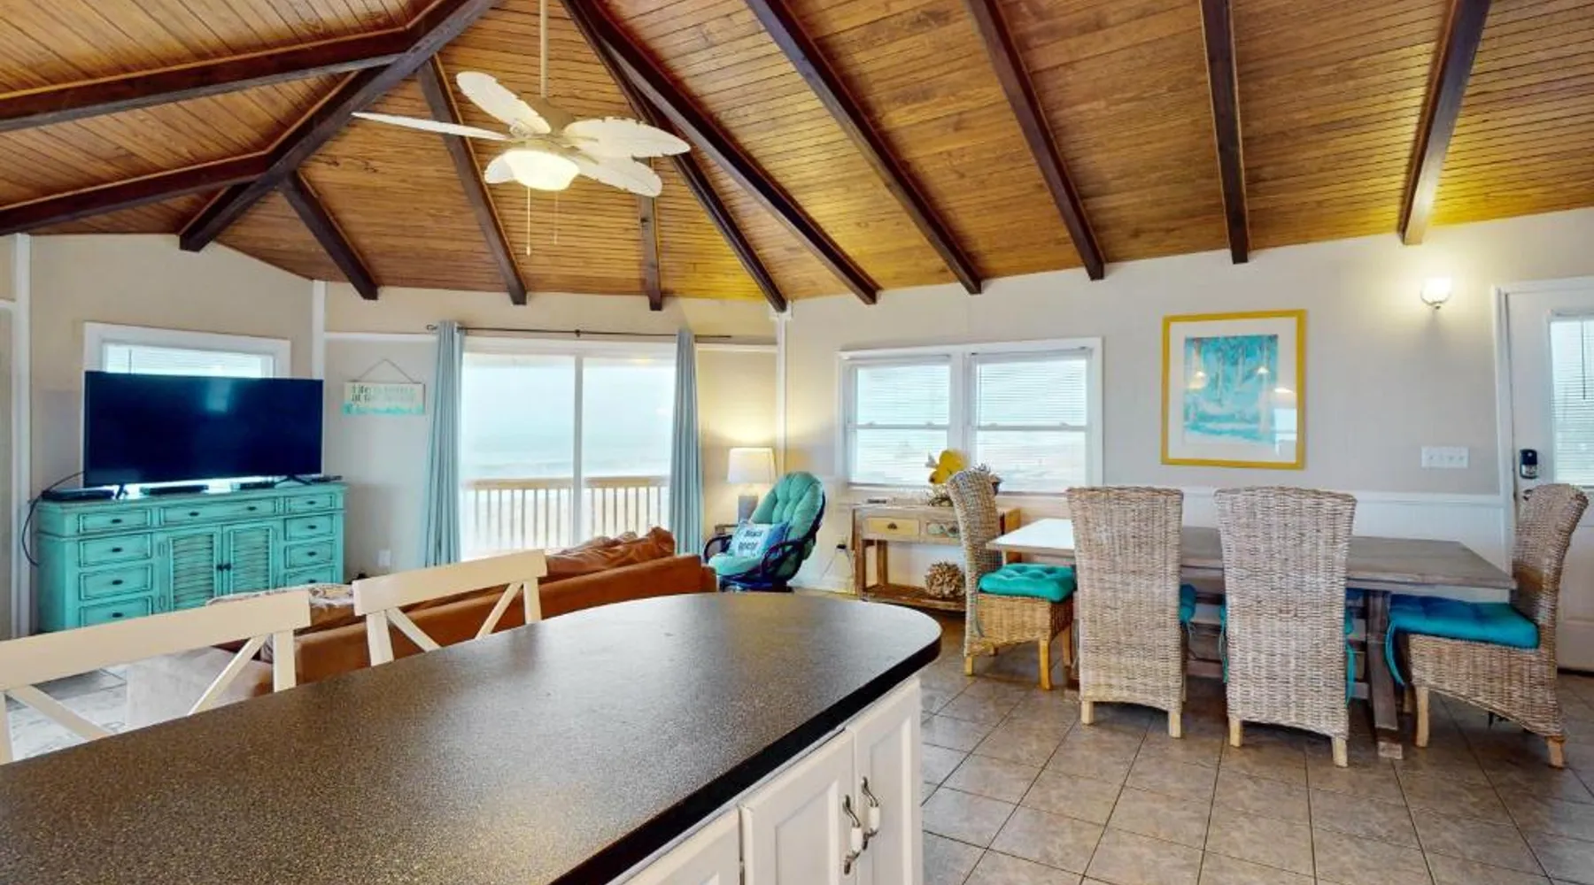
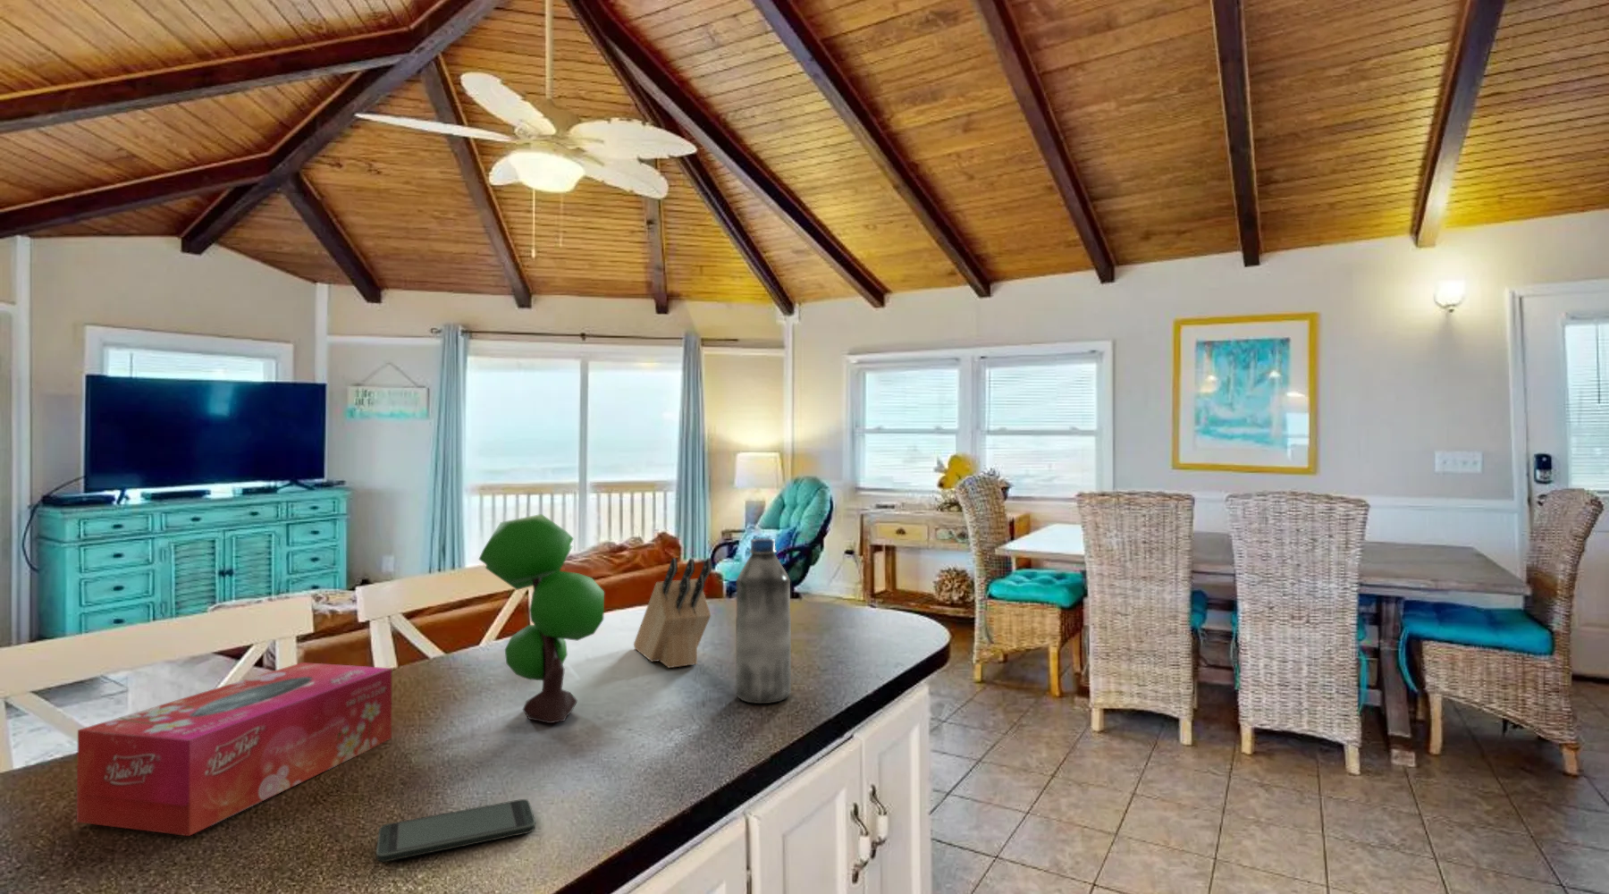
+ smartphone (458, 829)
+ plant (538, 607)
+ water bottle (764, 617)
+ tissue box (254, 734)
+ knife block (674, 606)
